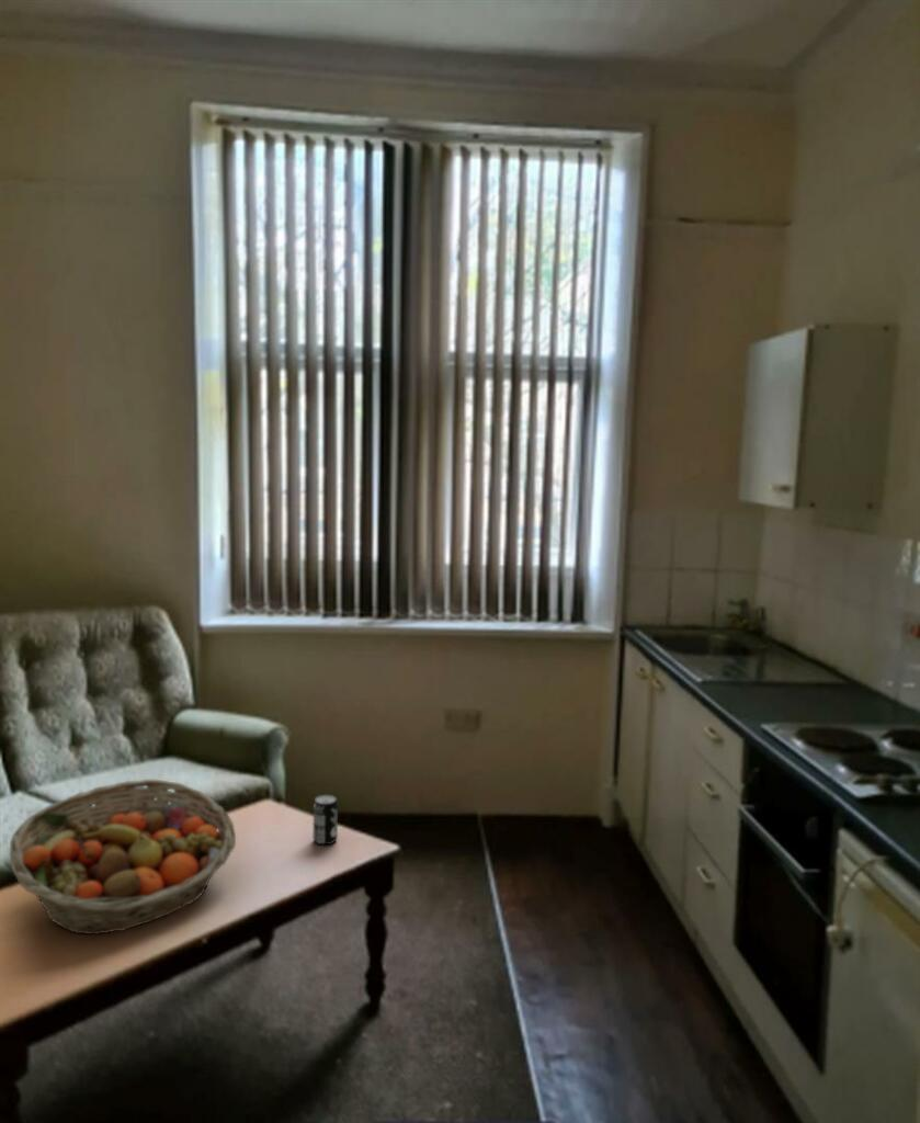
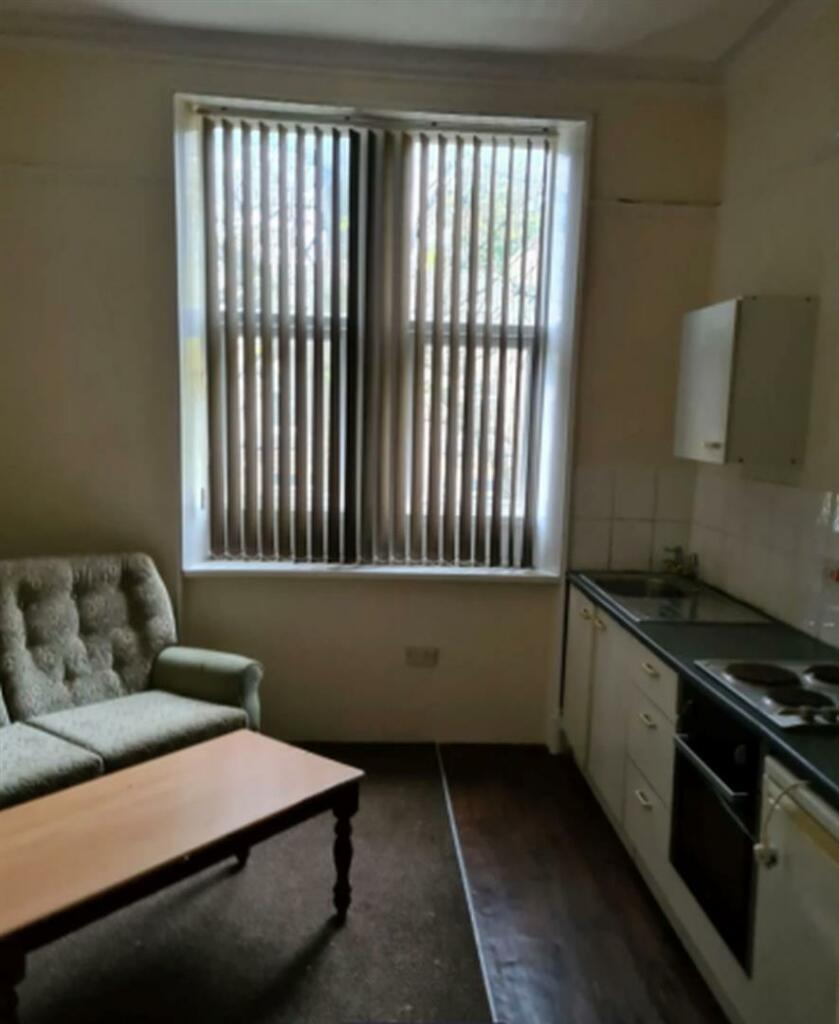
- fruit basket (127, 853)
- beverage can (325, 819)
